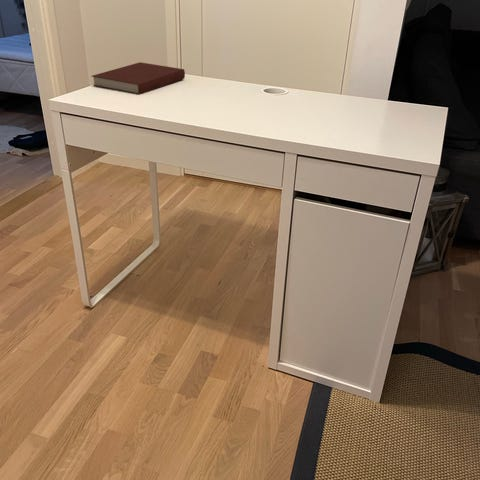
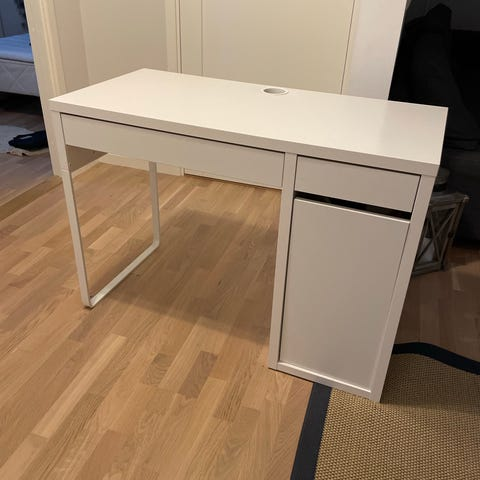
- notebook (140, 77)
